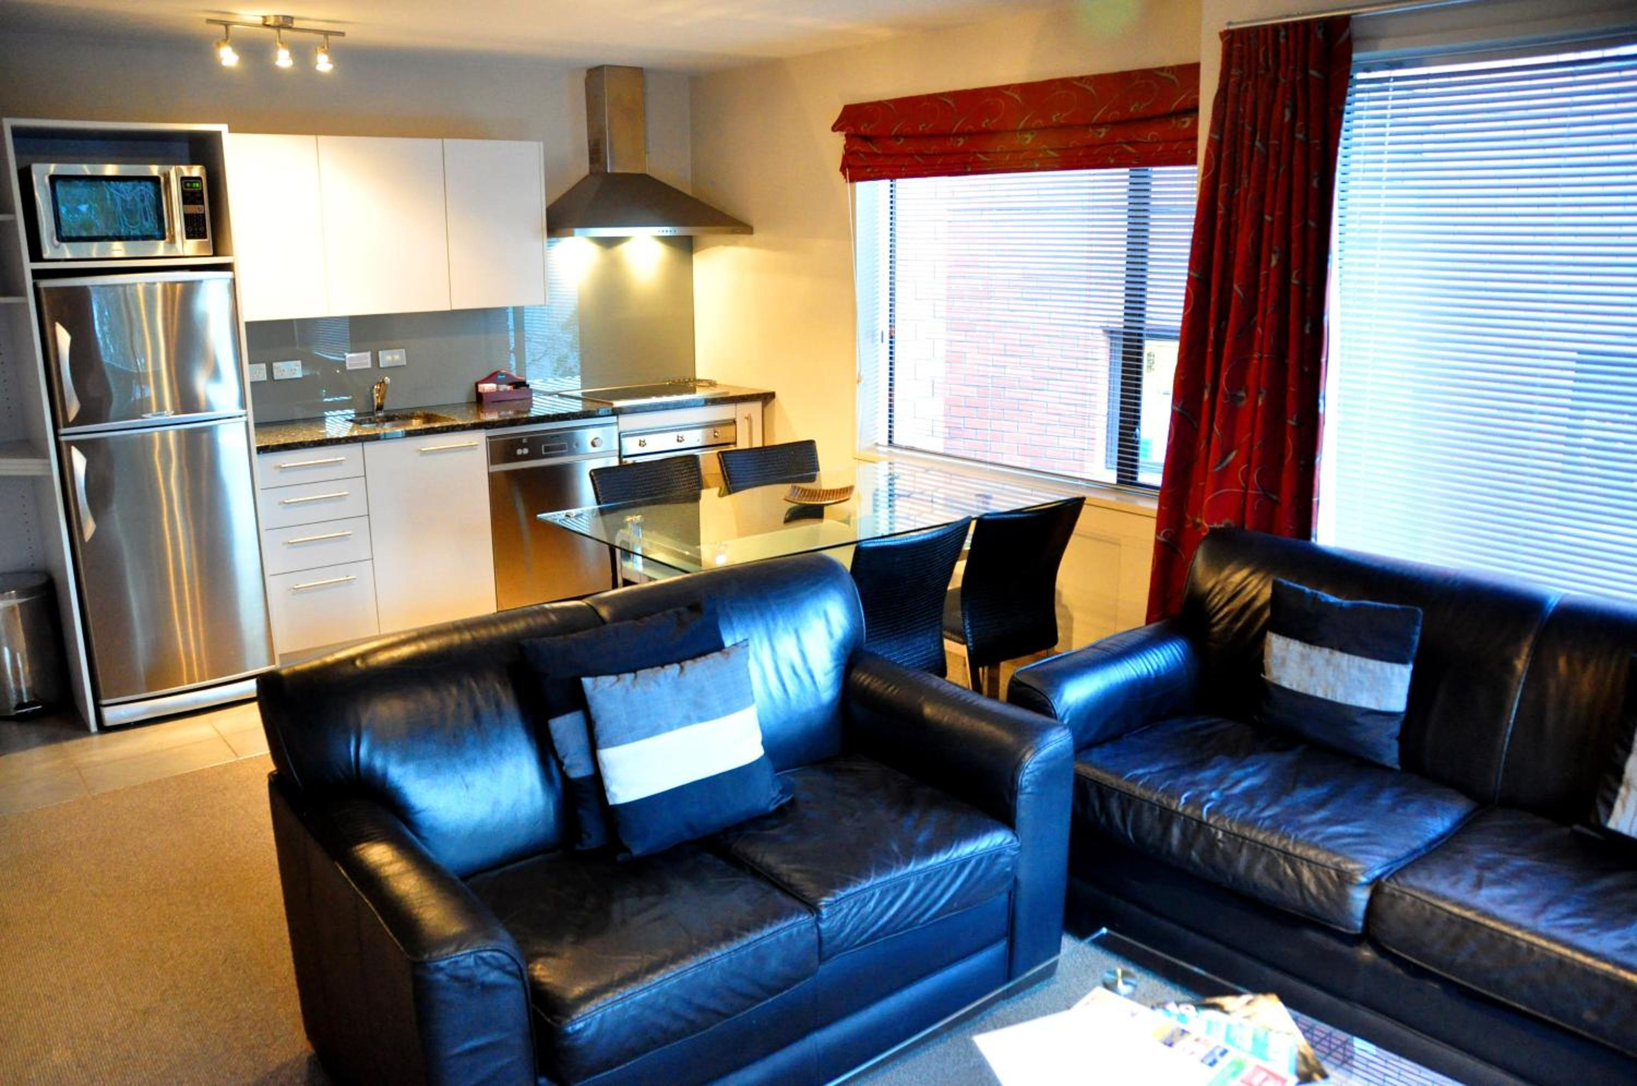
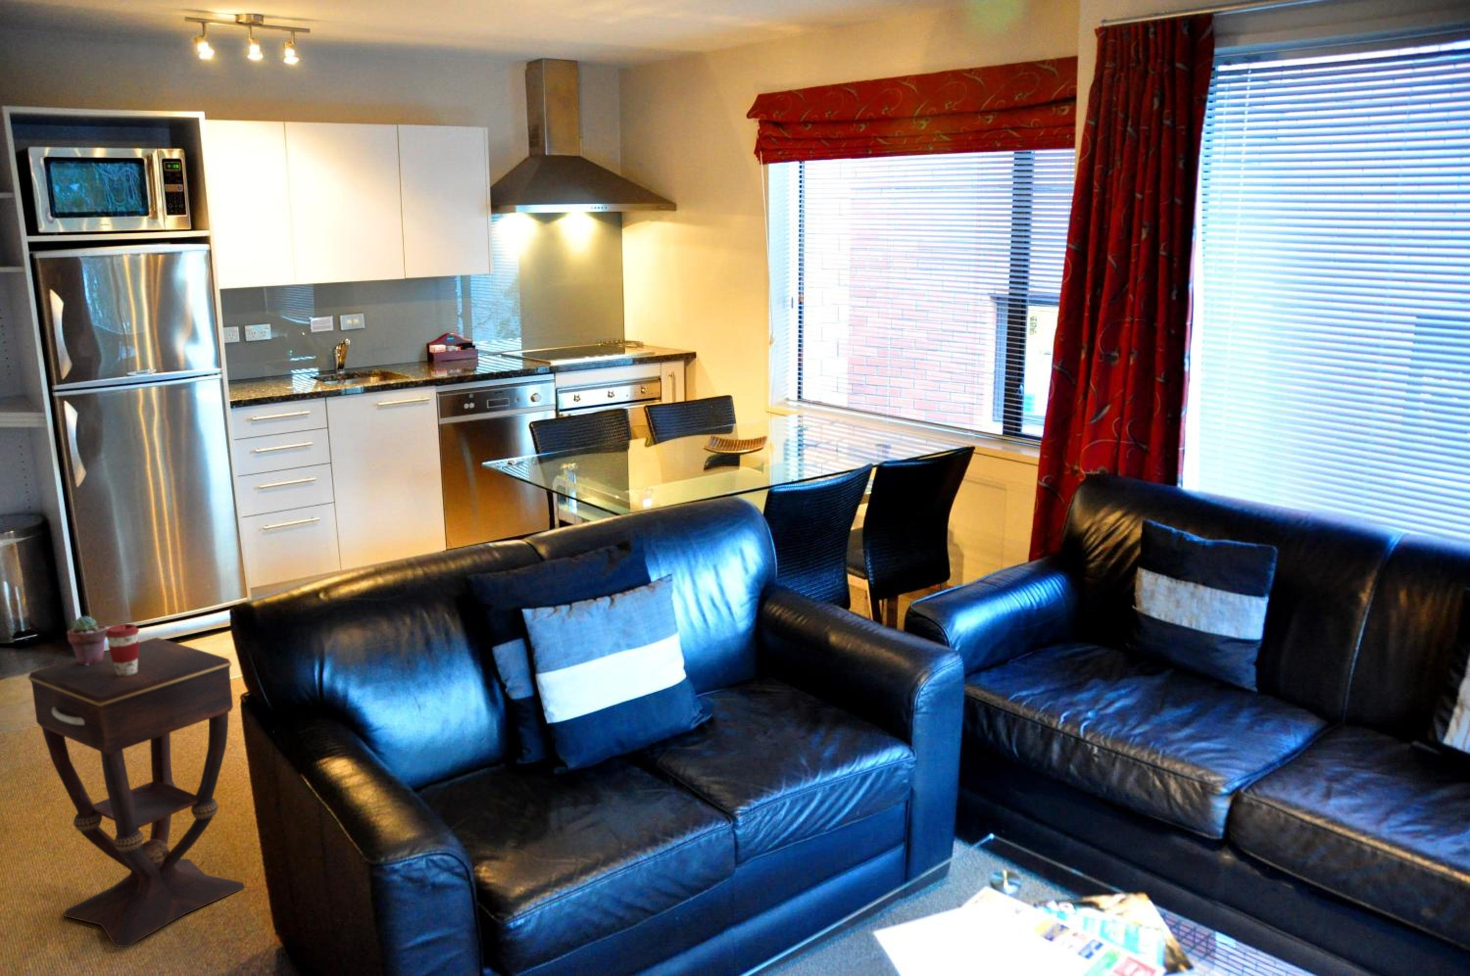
+ side table (143, 785)
+ potted succulent (88, 637)
+ coffee cup (124, 649)
